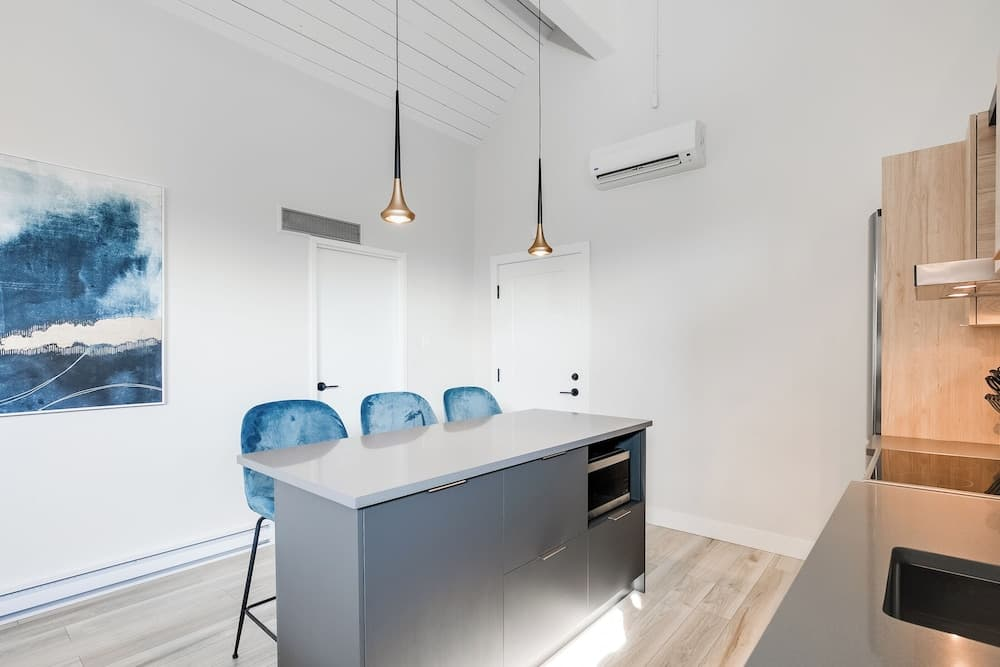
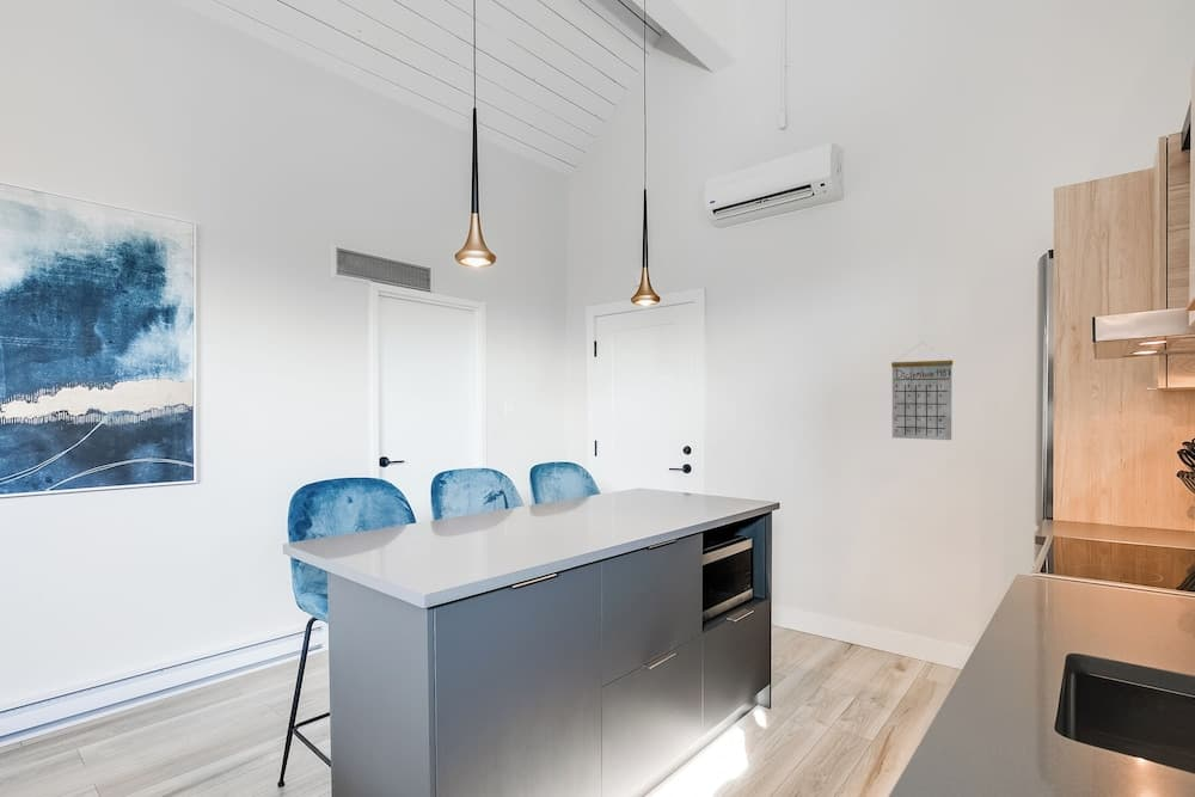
+ calendar (921, 391)
